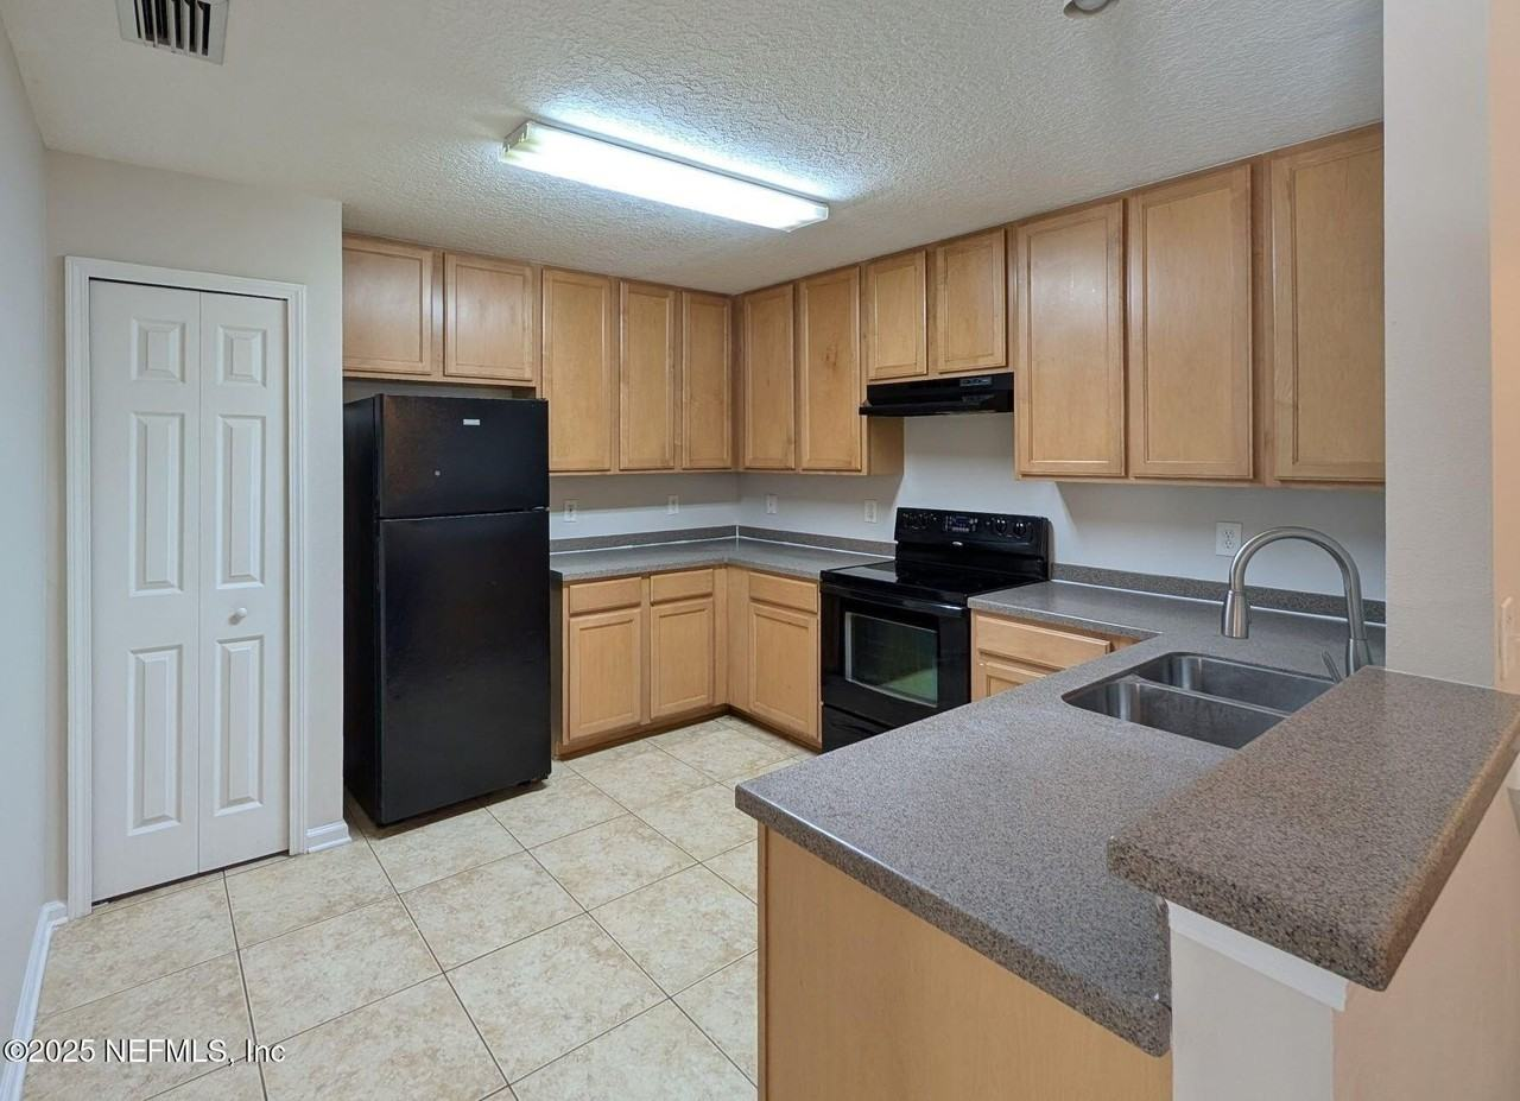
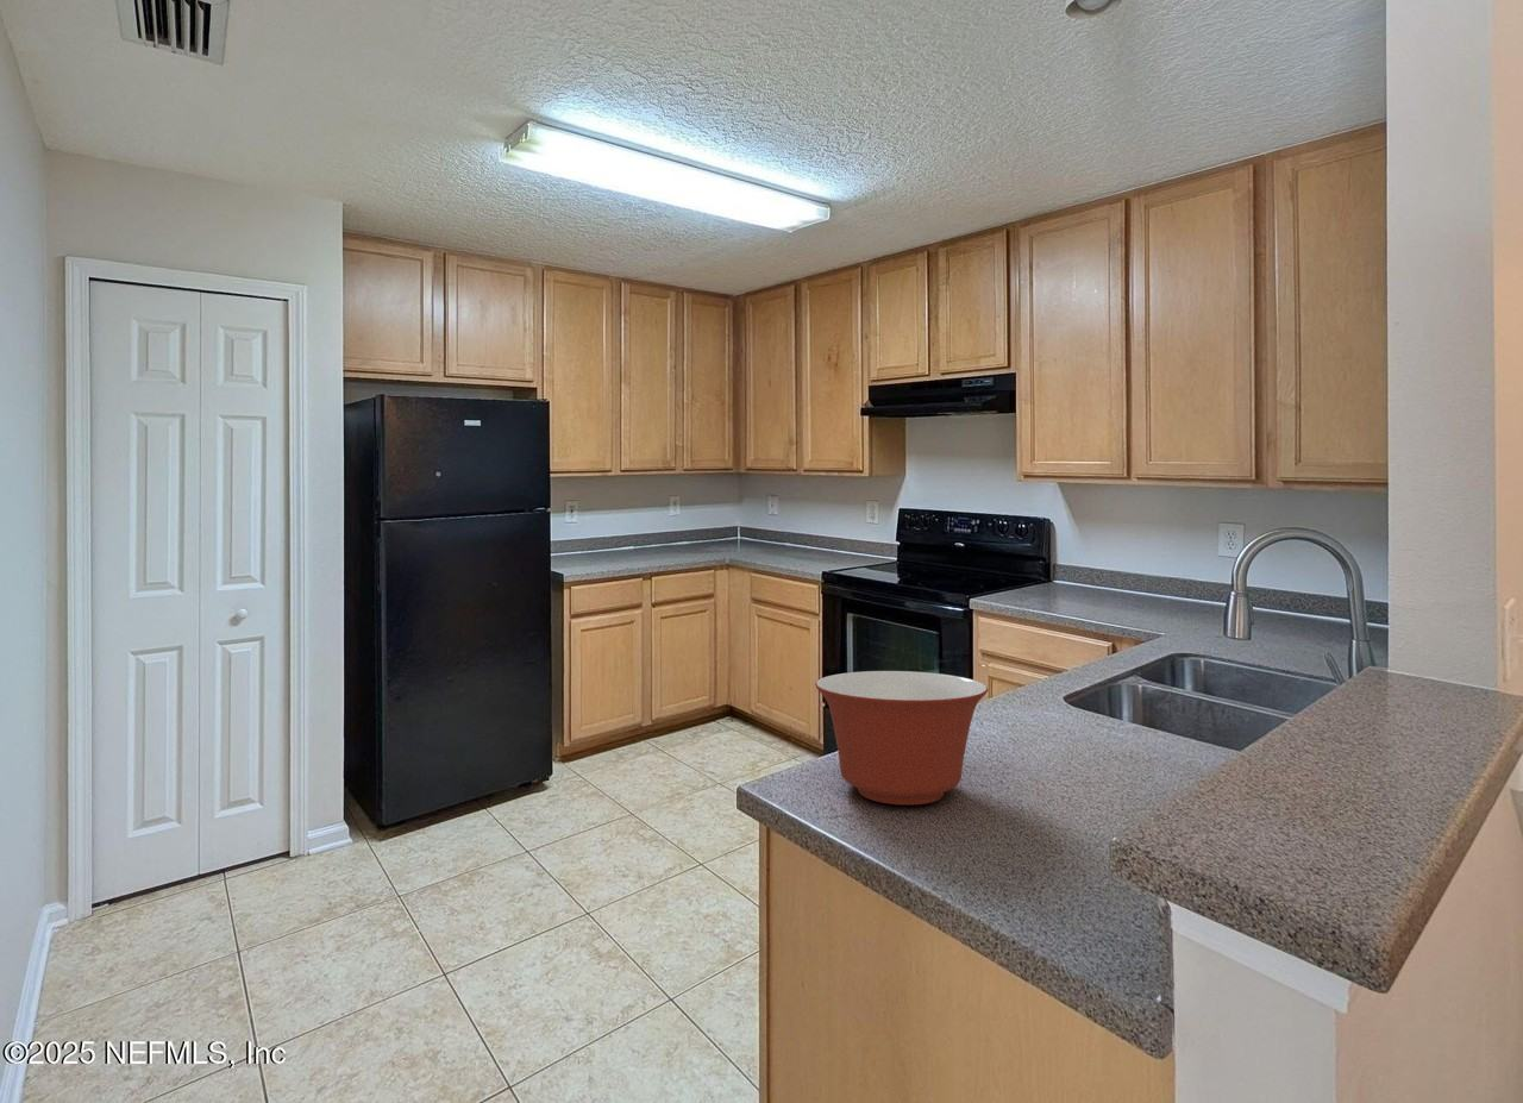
+ mixing bowl (900, 737)
